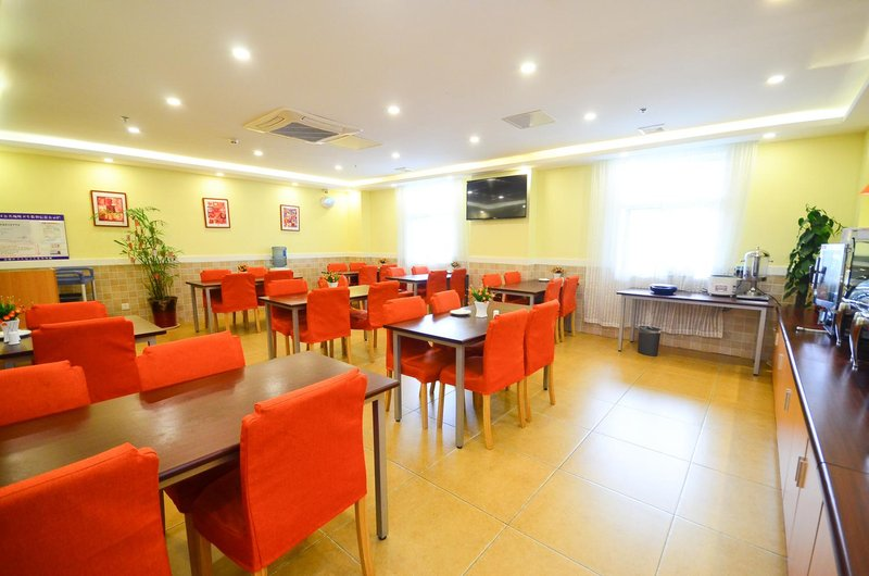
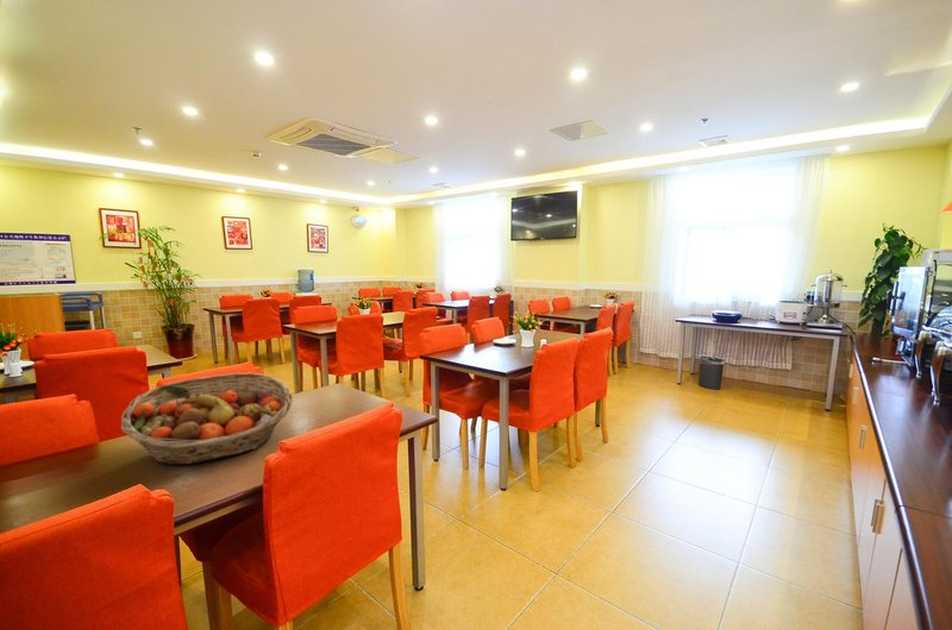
+ fruit basket (214, 414)
